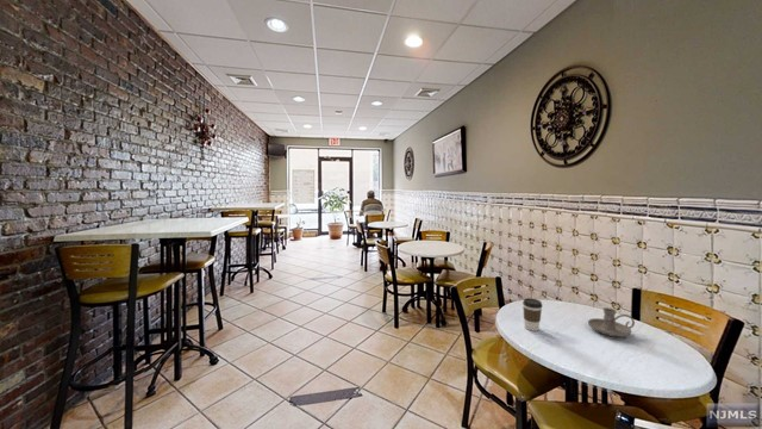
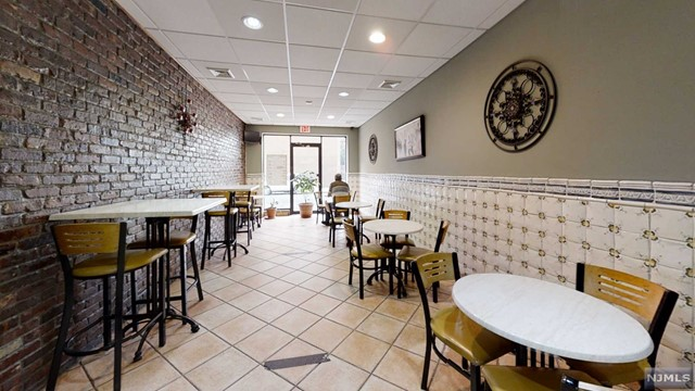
- coffee cup (531, 313)
- candle holder (613, 321)
